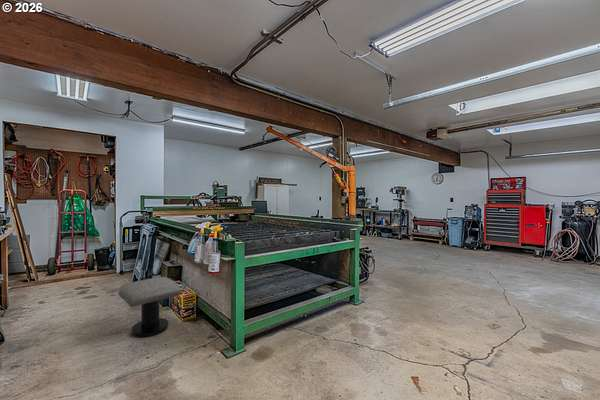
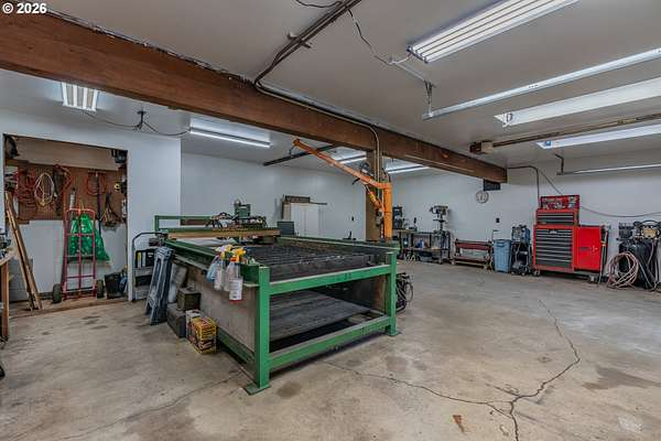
- stool (150, 305)
